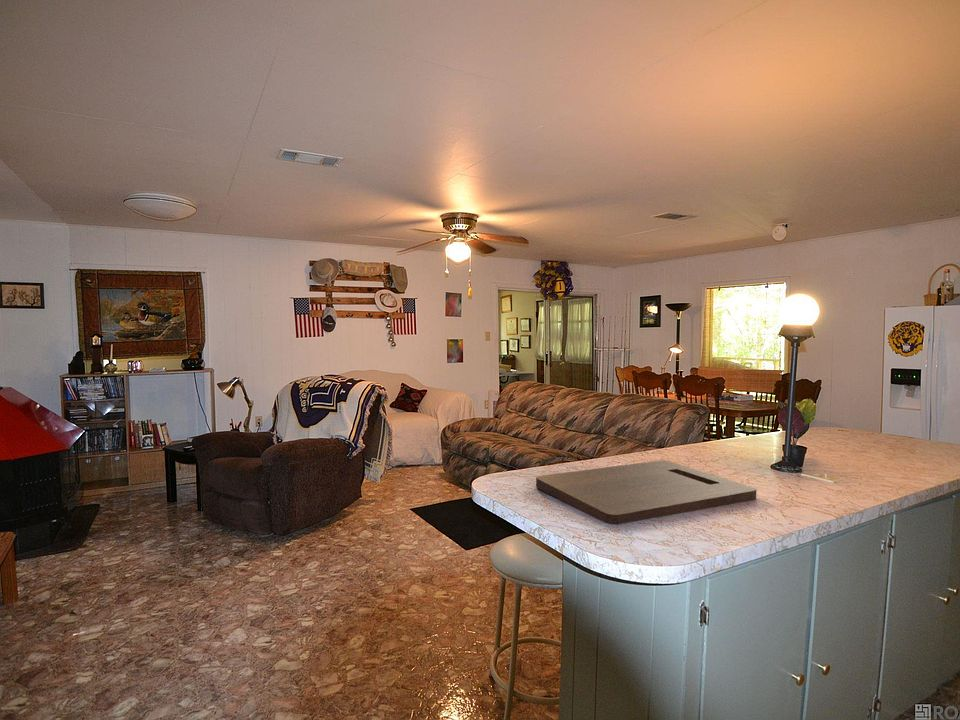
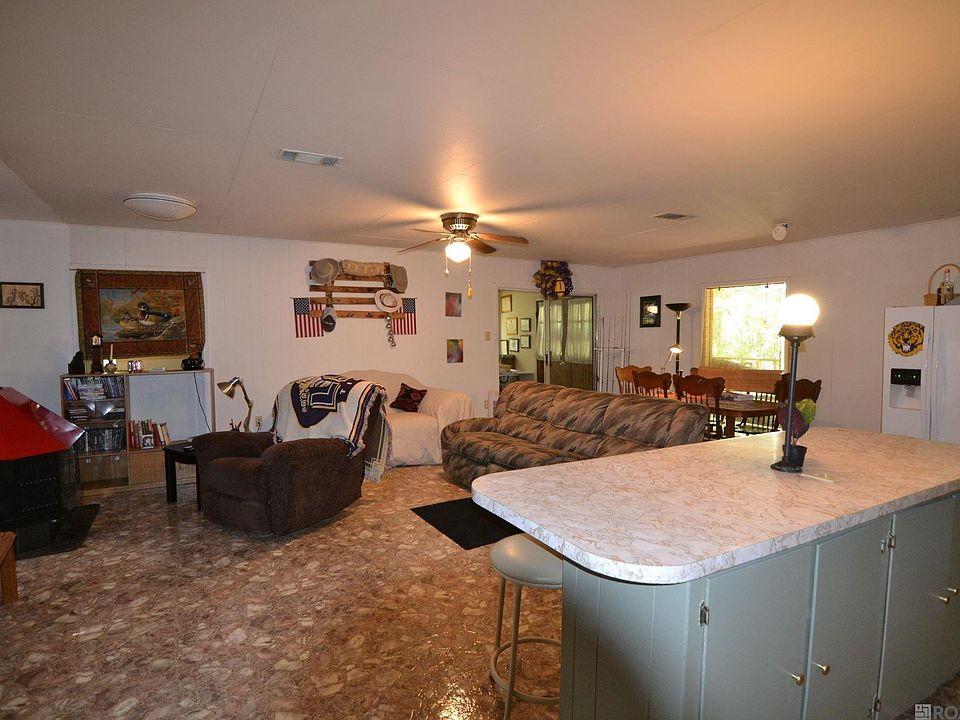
- cutting board (642, 487)
